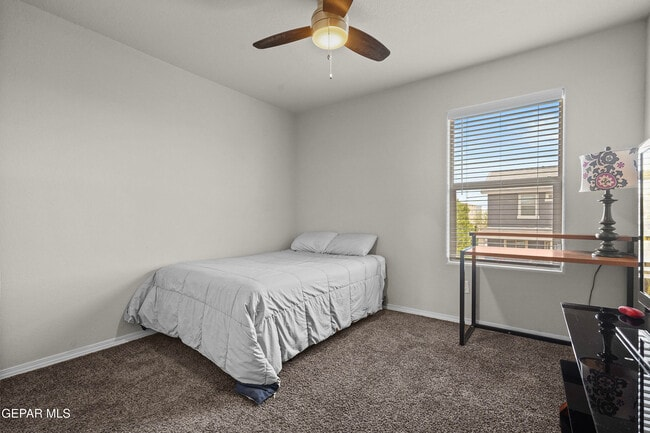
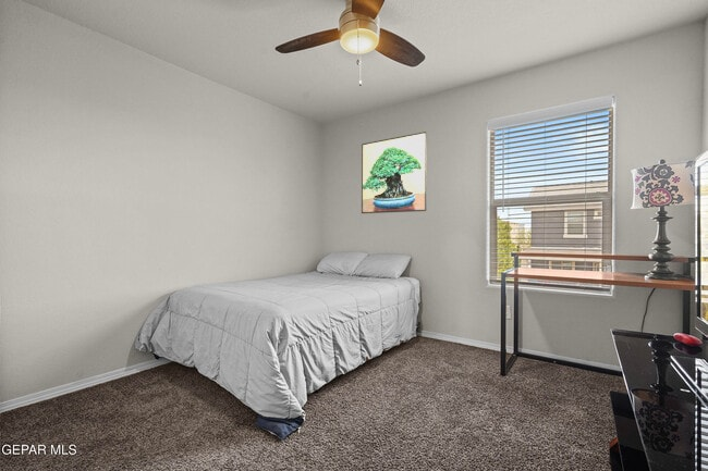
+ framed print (392, 175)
